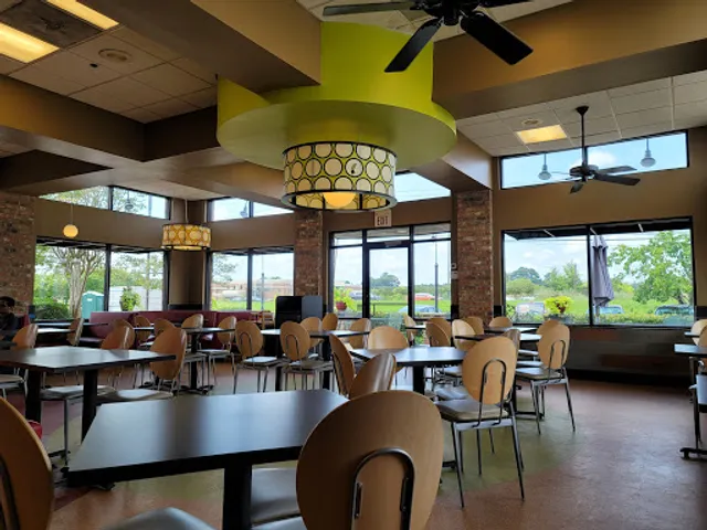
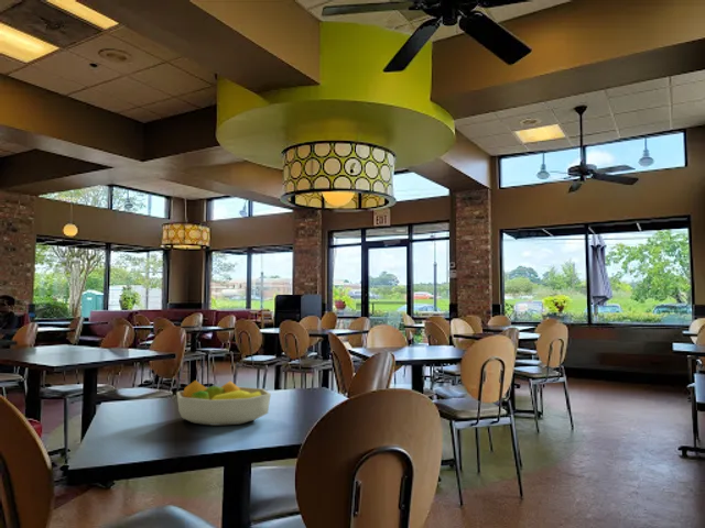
+ fruit bowl (223, 399)
